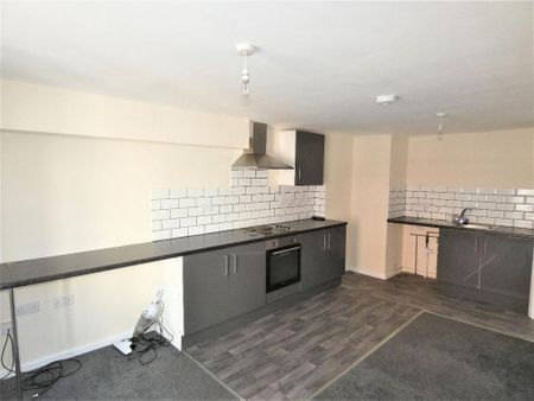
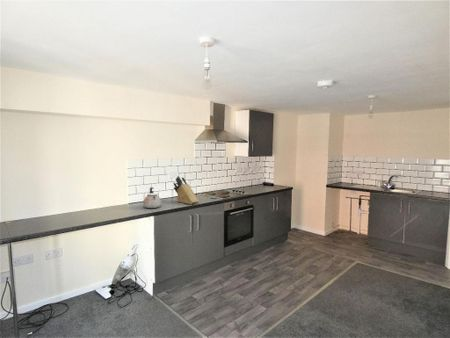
+ knife block (185, 189)
+ kettle (152, 197)
